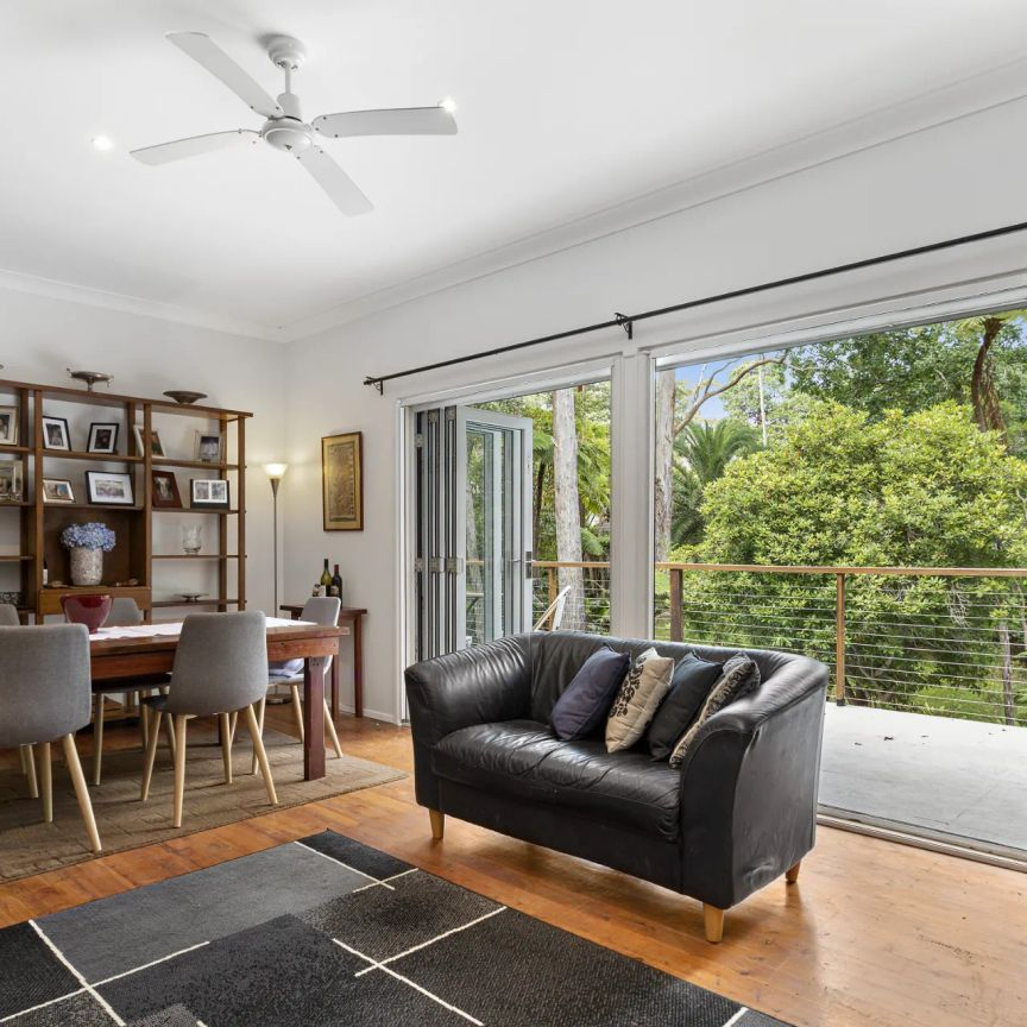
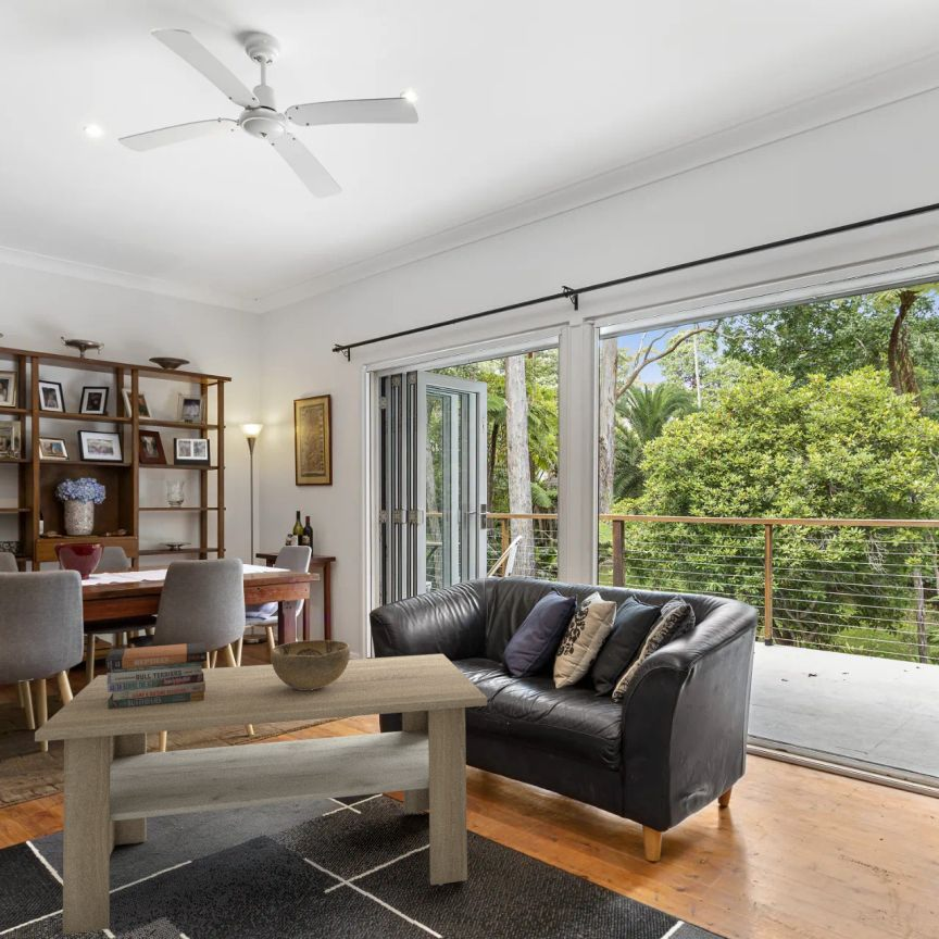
+ book stack (156, 674)
+ coffee table (278, 773)
+ decorative bowl (310, 666)
